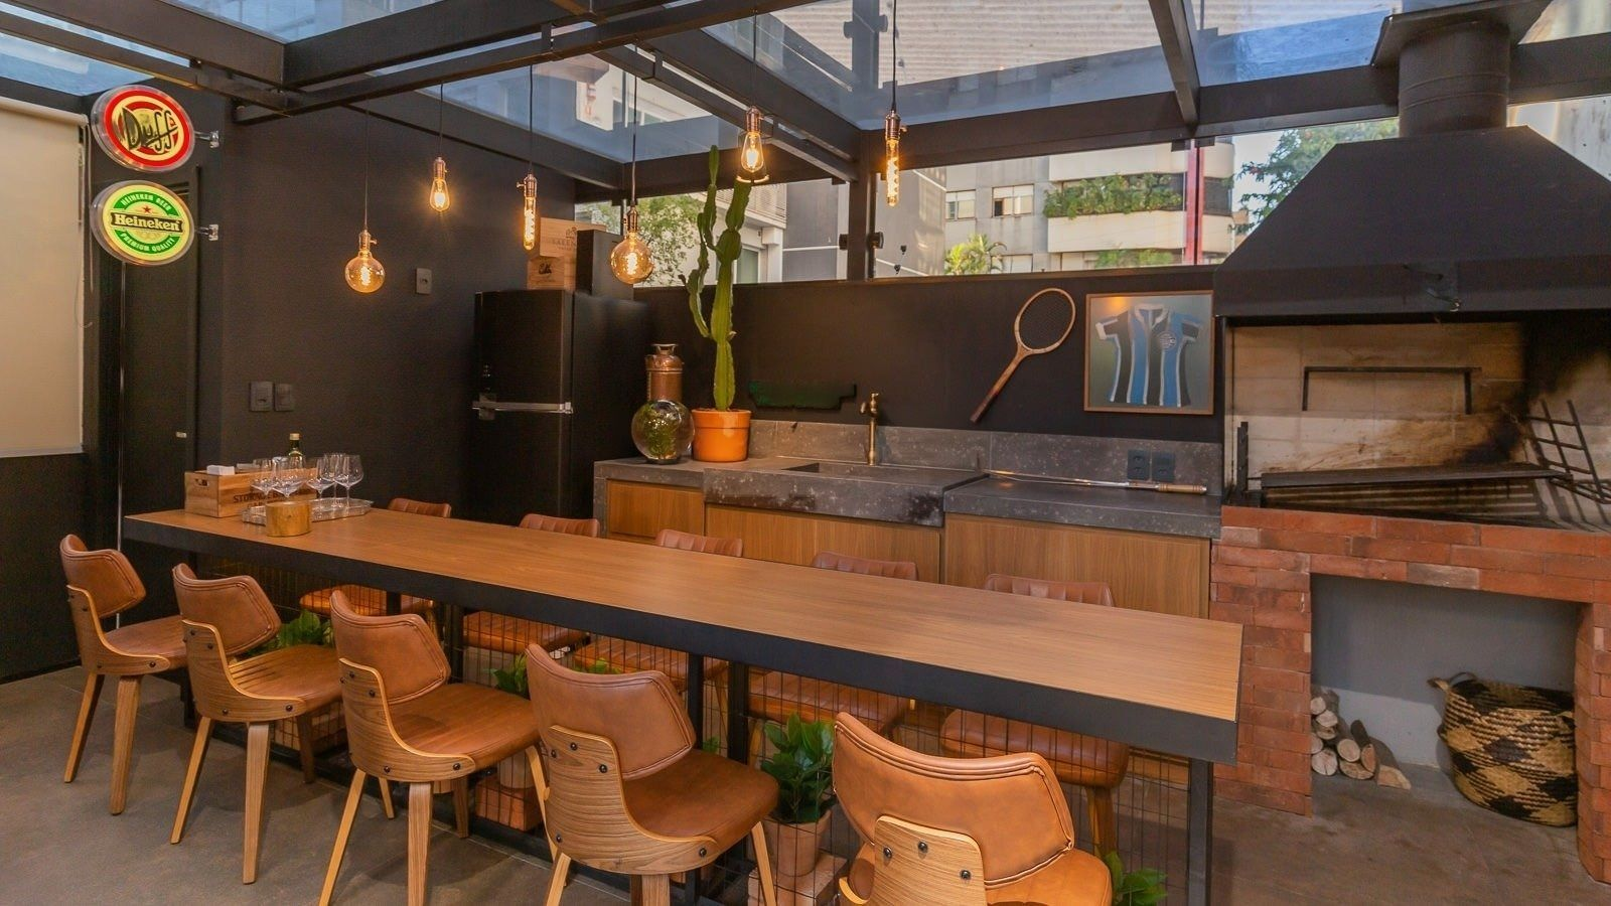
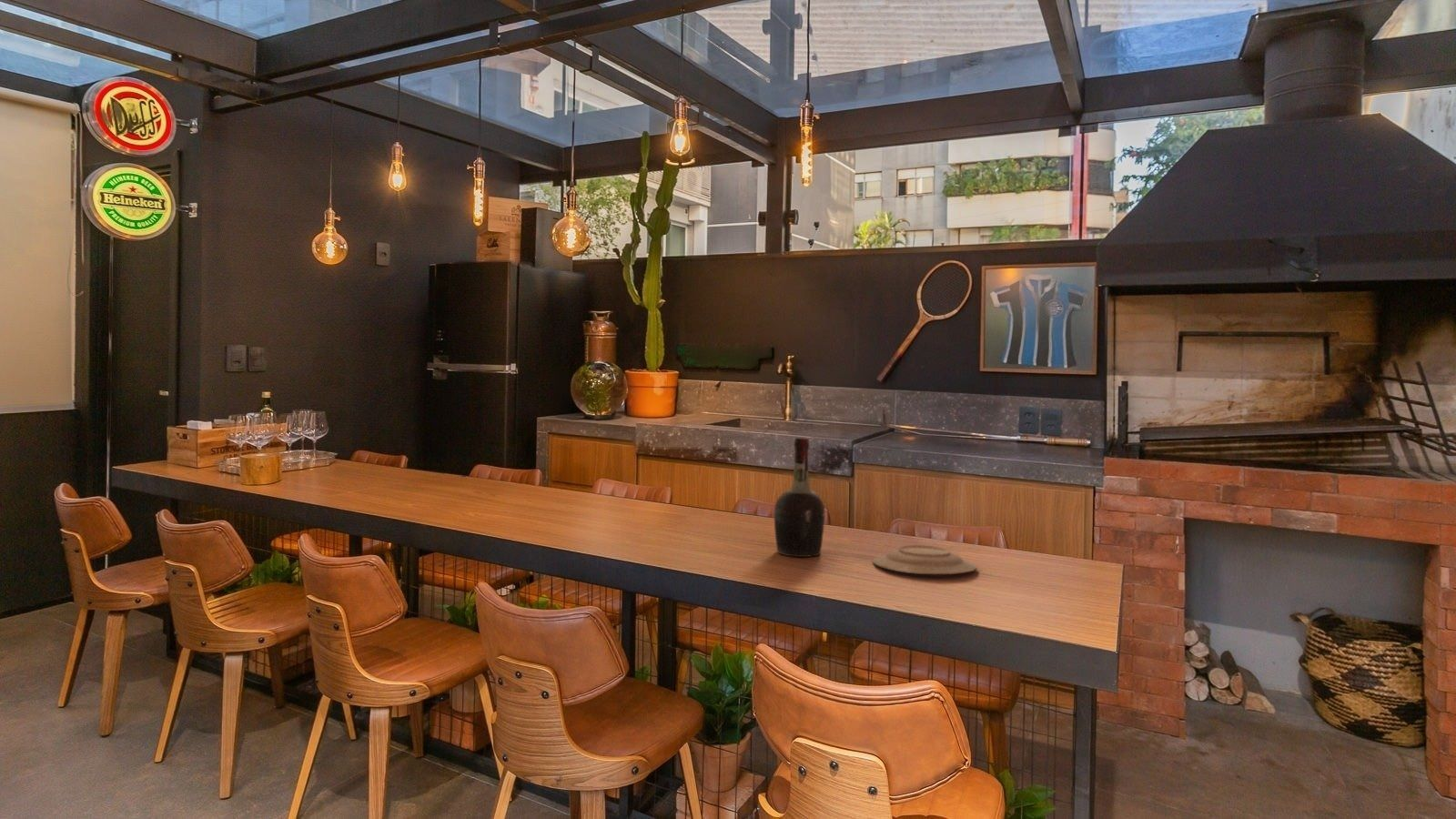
+ cognac bottle (800, 495)
+ plate (924, 557)
